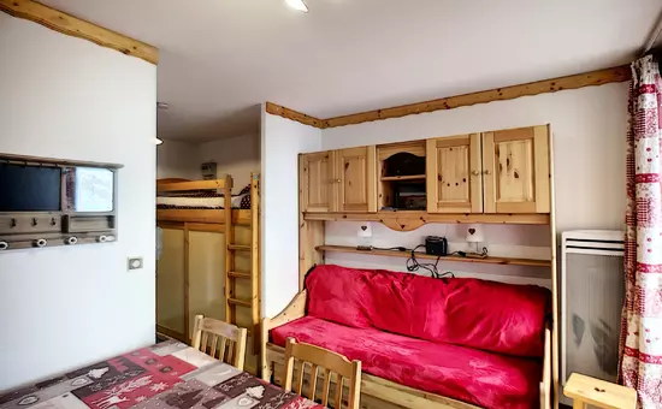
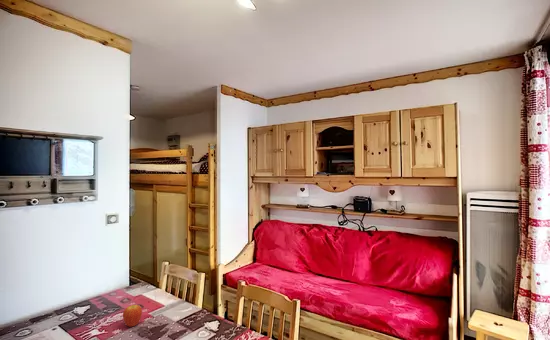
+ fruit (132, 314)
